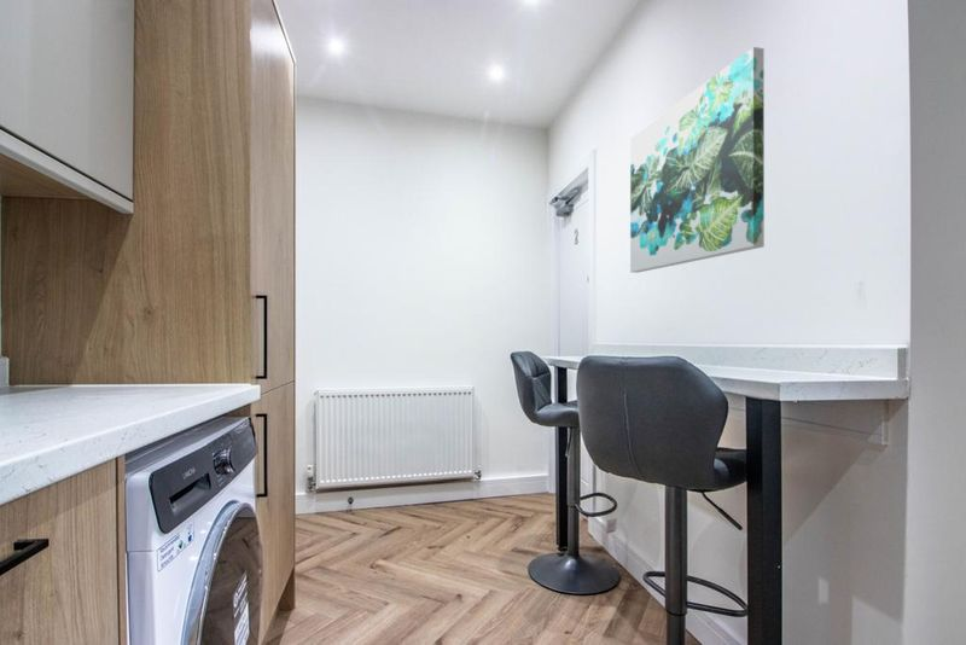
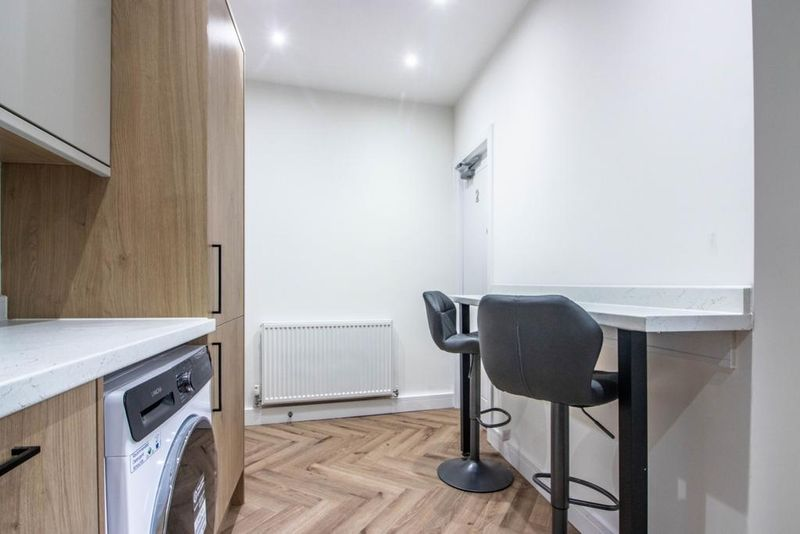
- wall art (685, 181)
